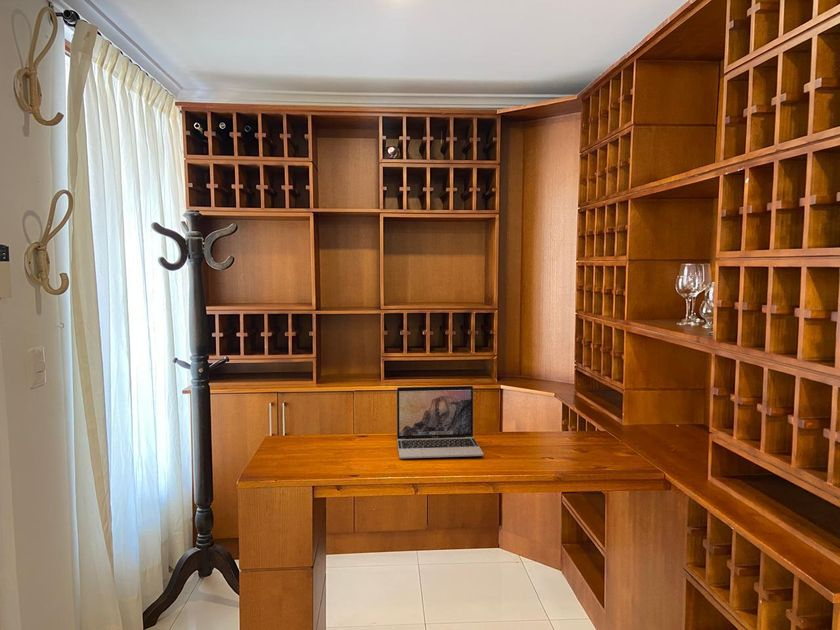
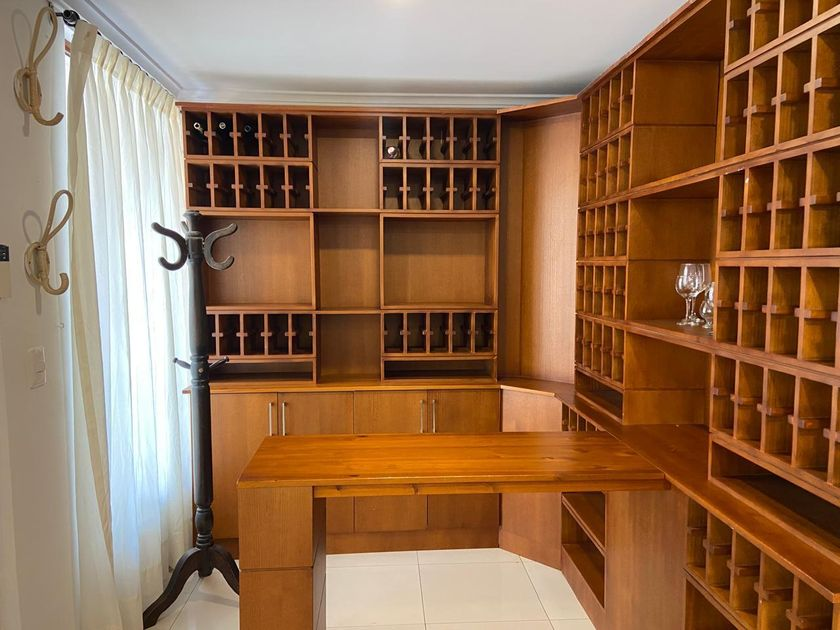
- laptop (438, 420)
